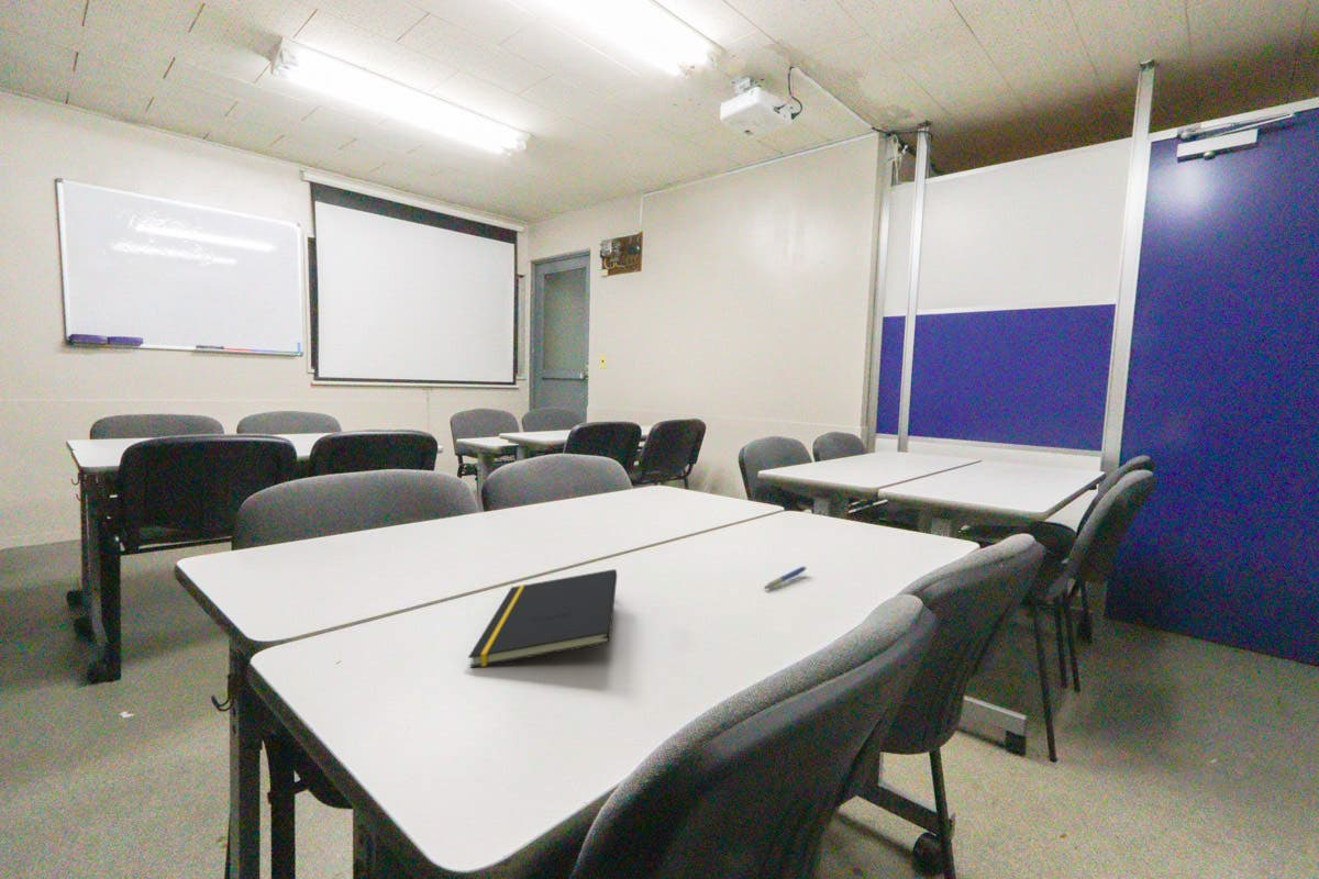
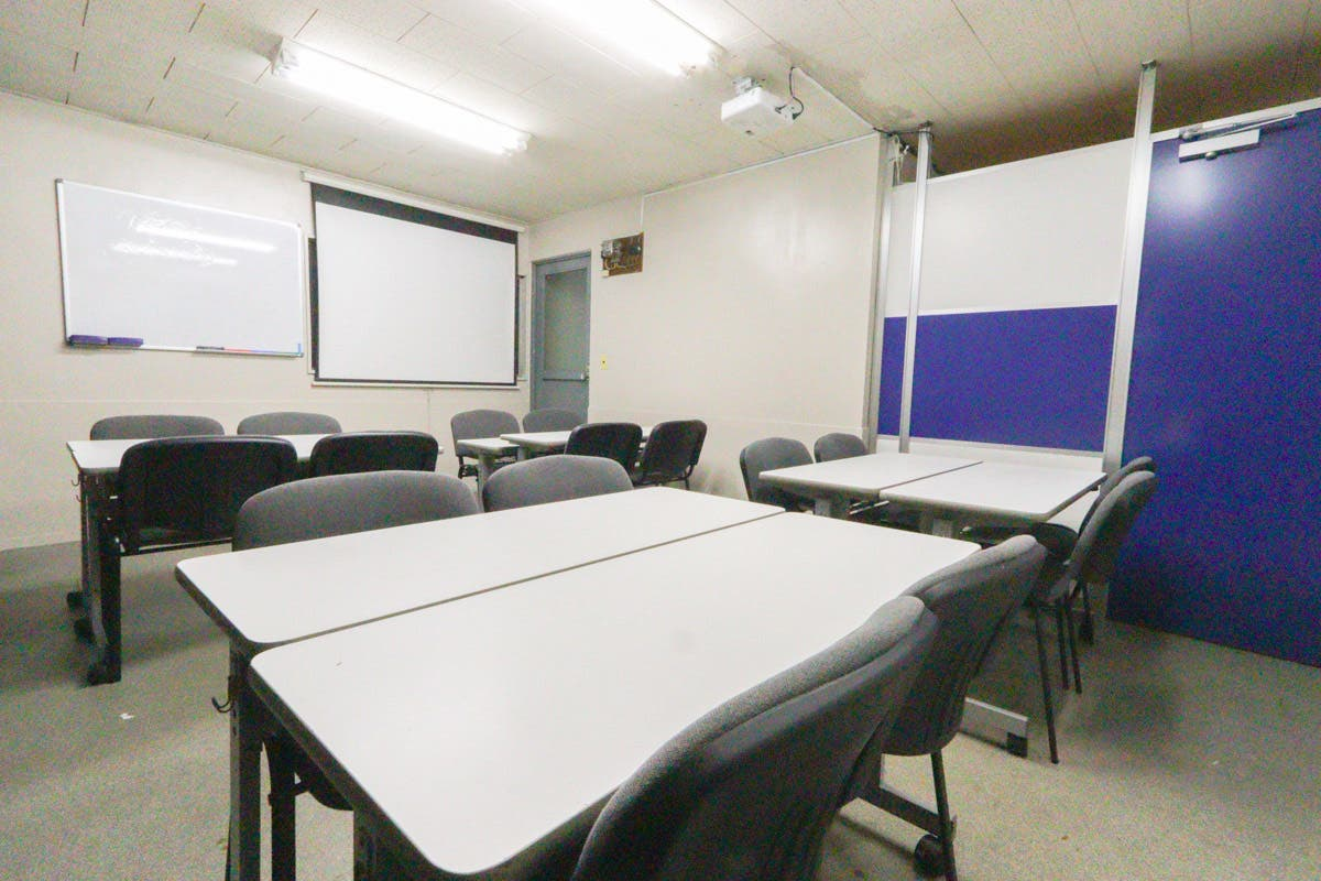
- notepad (553, 611)
- pen (785, 577)
